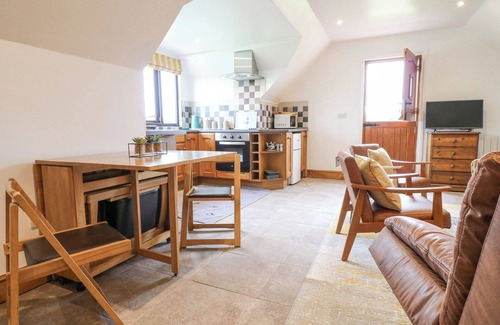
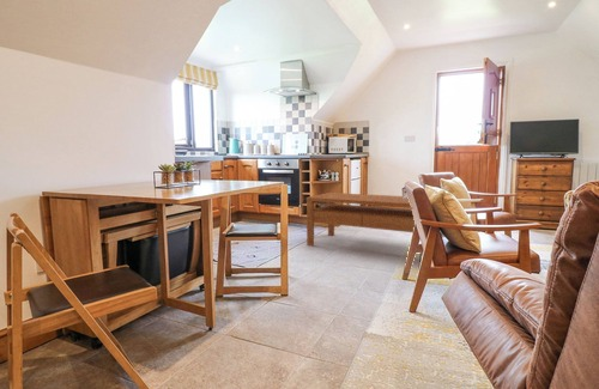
+ coffee table (370, 221)
